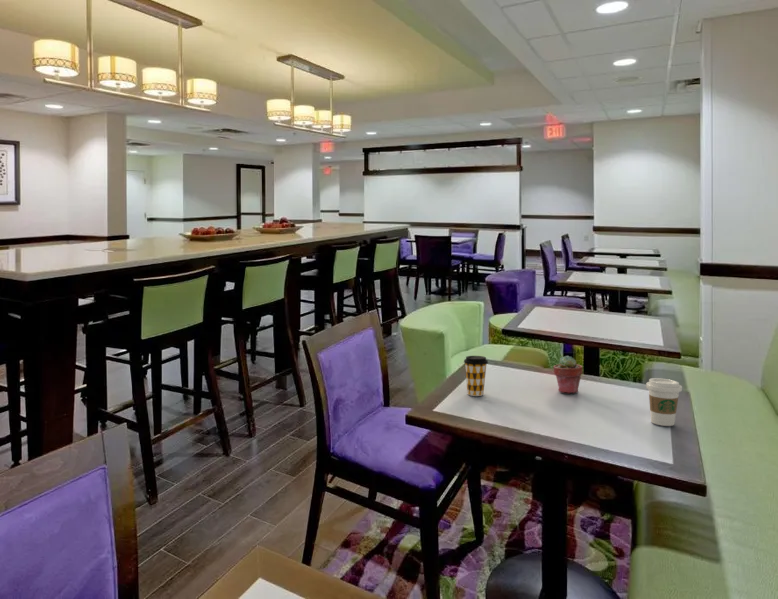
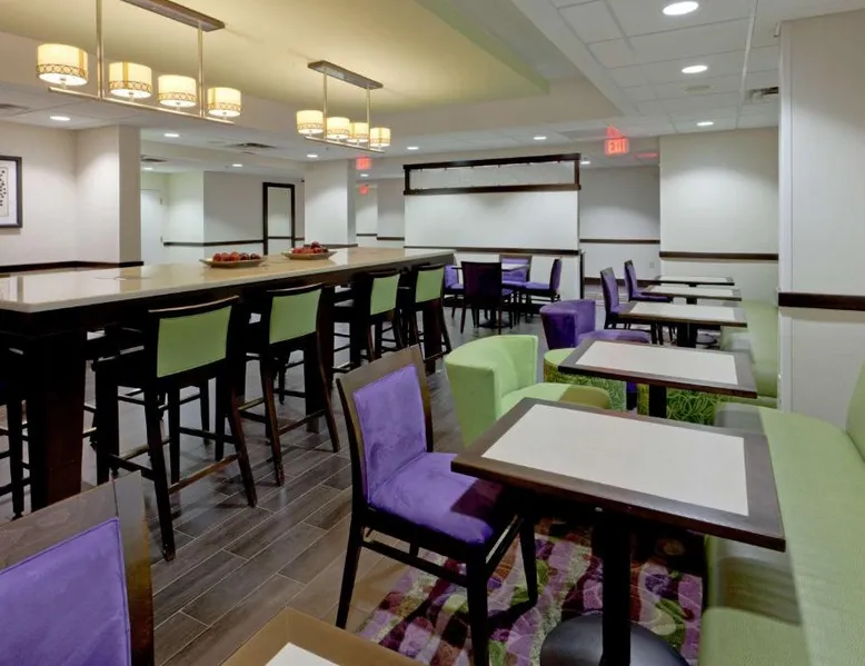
- coffee cup (663, 401)
- coffee cup (475, 375)
- potted succulent (567, 373)
